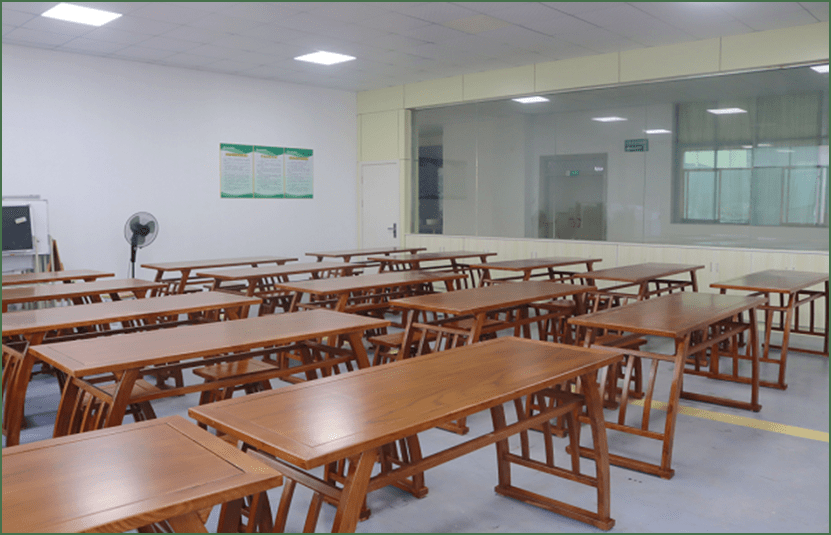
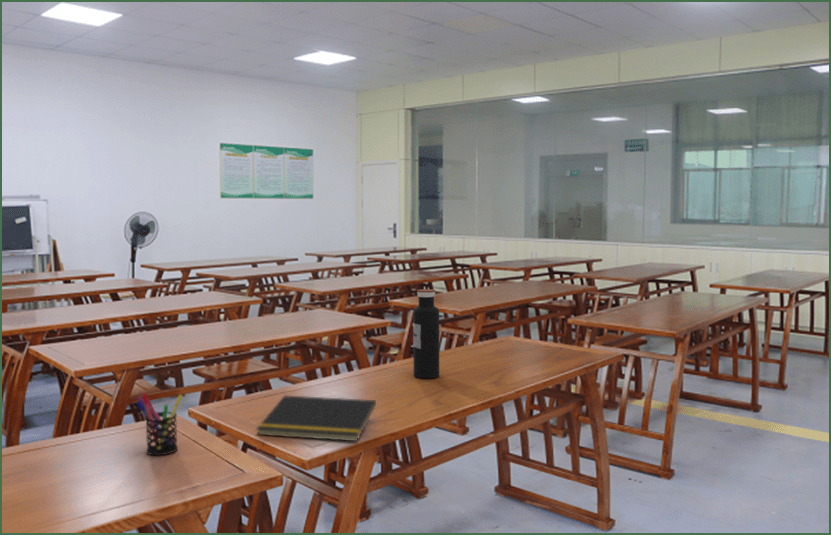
+ notepad (318, 416)
+ pen holder (160, 421)
+ water bottle (426, 333)
